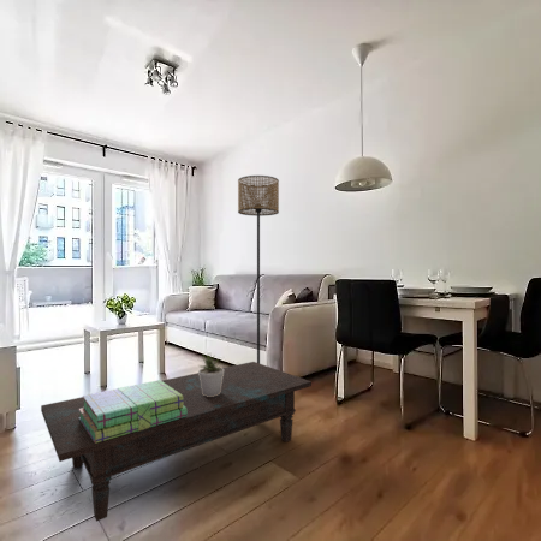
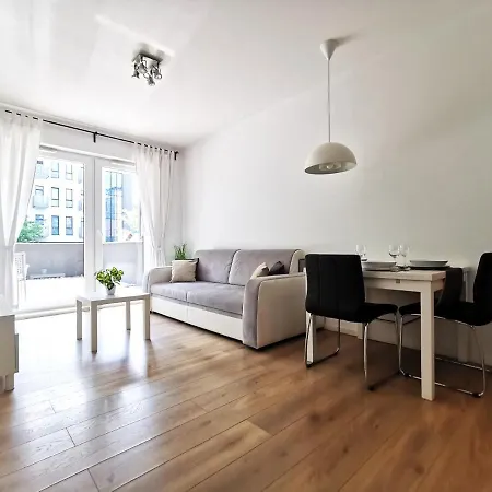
- floor lamp (257, 284)
- stack of books (132, 405)
- potted plant (212, 373)
- coffee table (189, 422)
